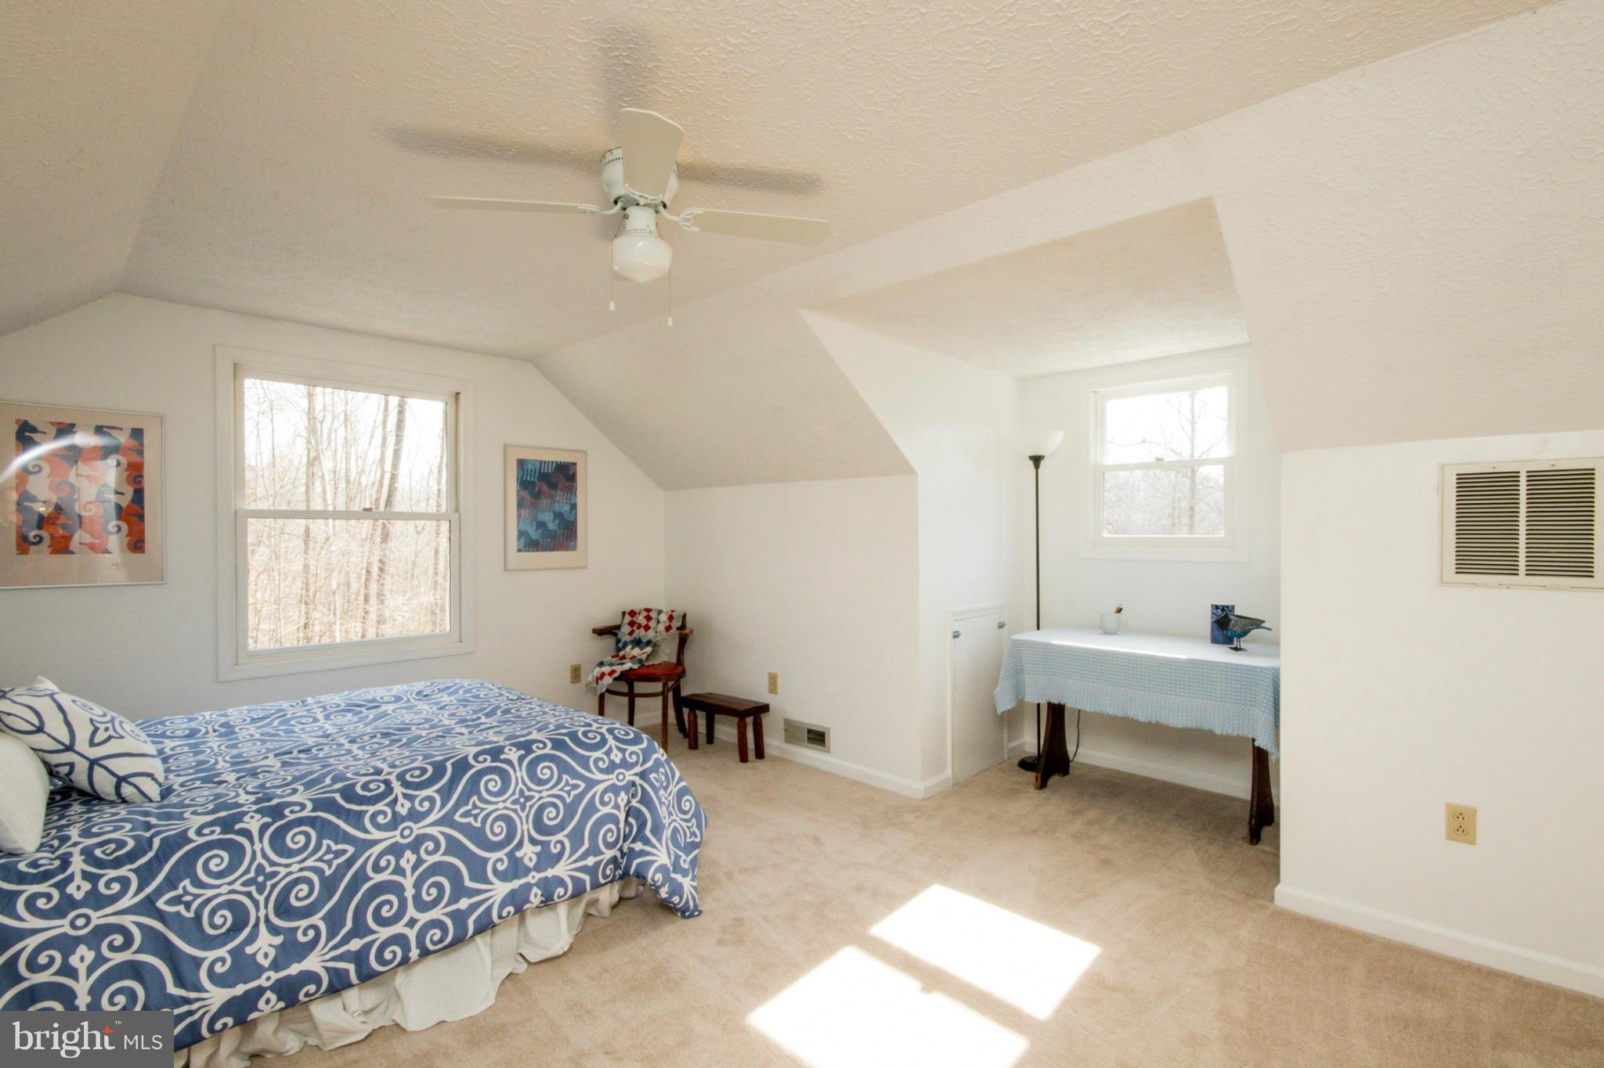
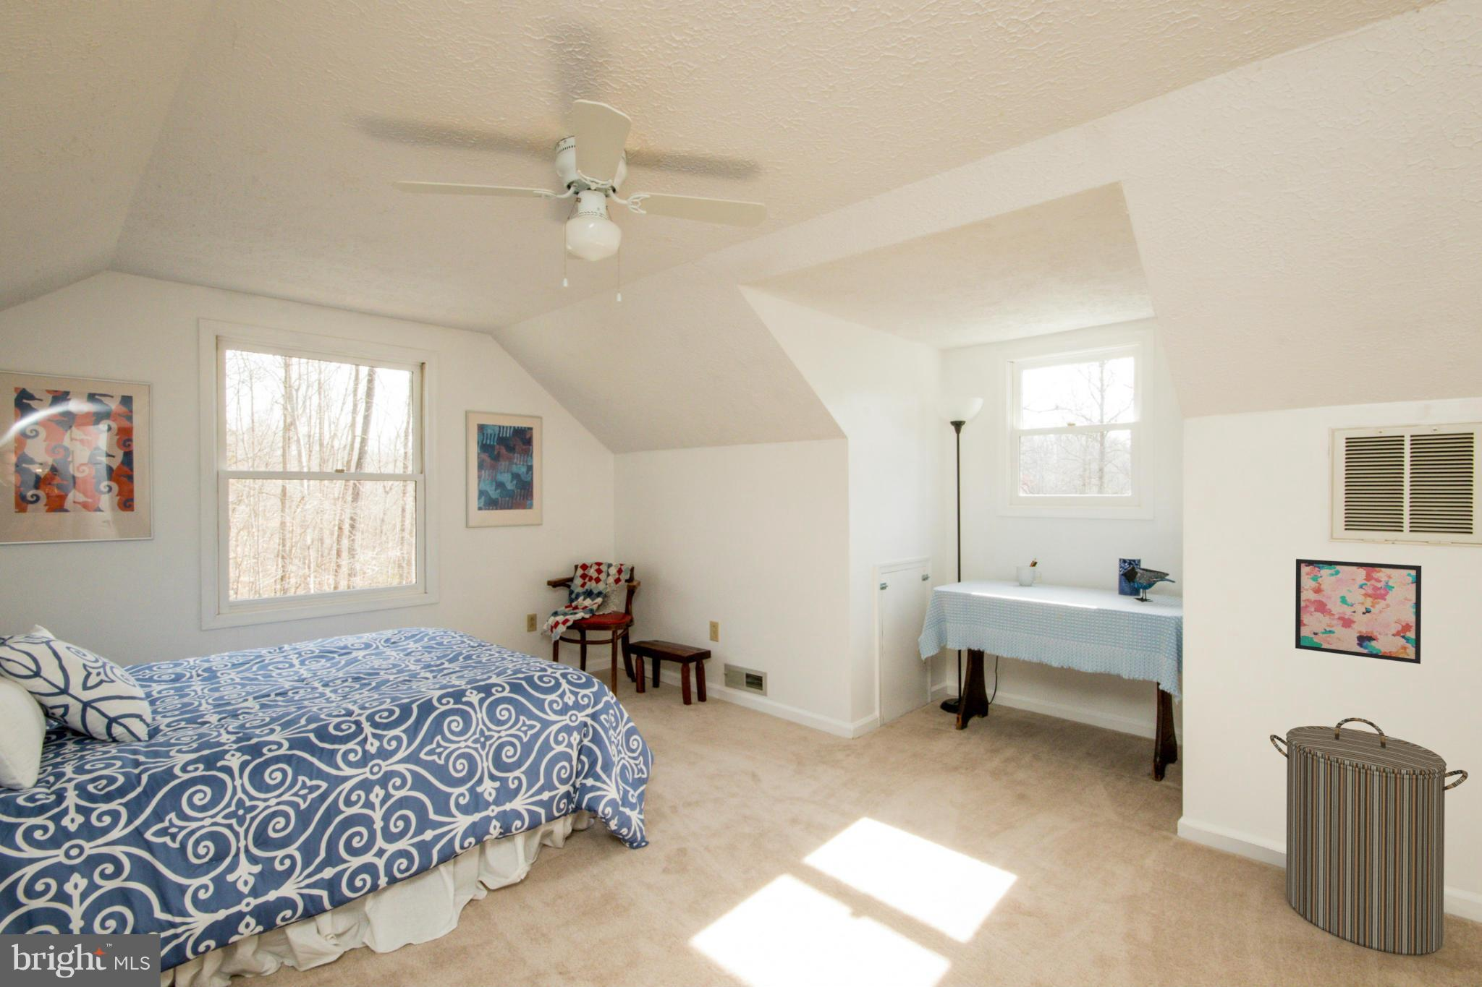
+ laundry hamper (1361, 817)
+ wall art (1355, 609)
